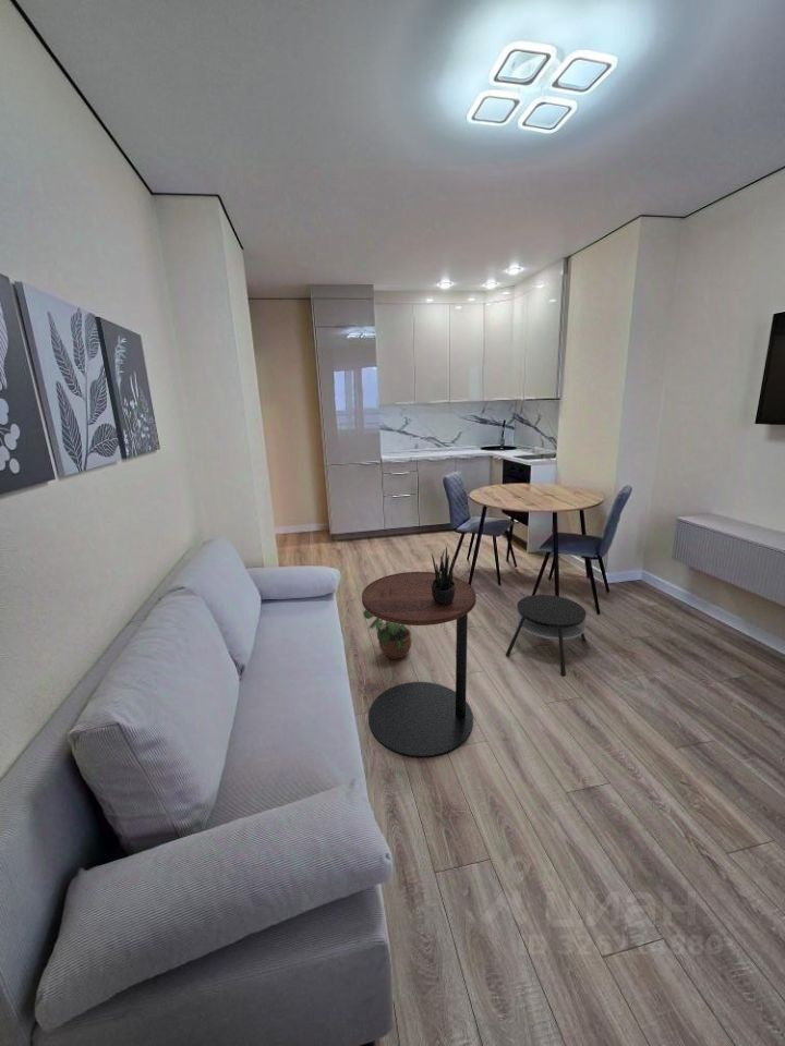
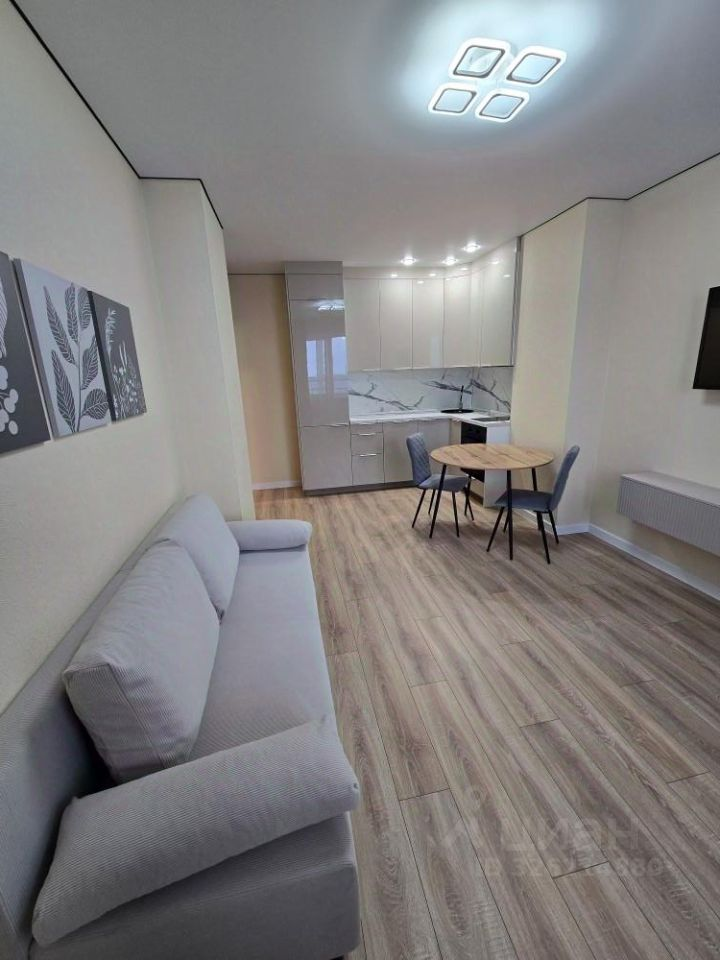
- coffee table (548, 628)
- potted plant (387, 629)
- side table (419, 682)
- potted plant (443, 574)
